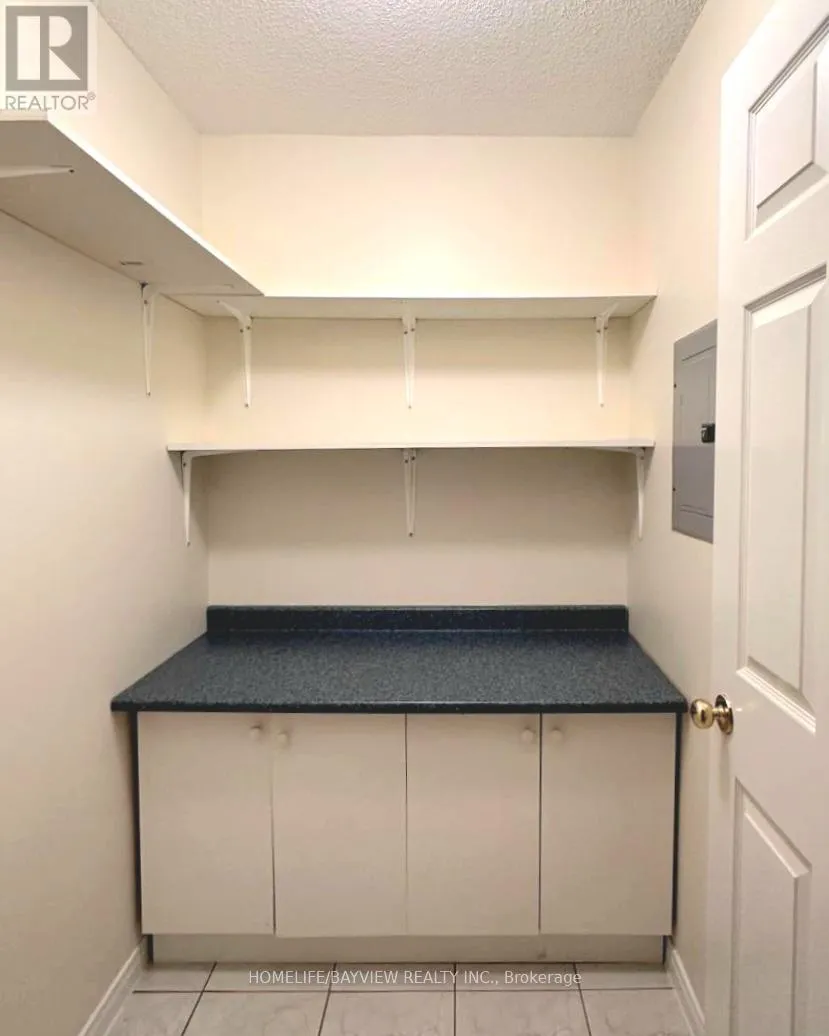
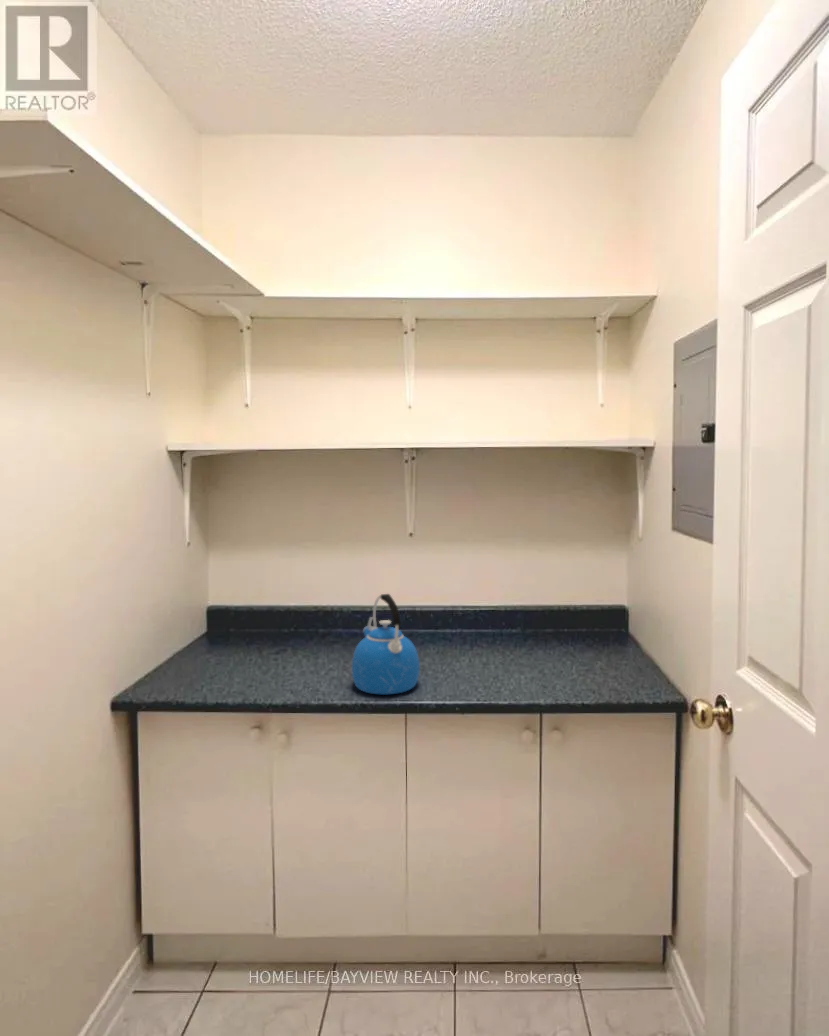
+ kettle (382, 637)
